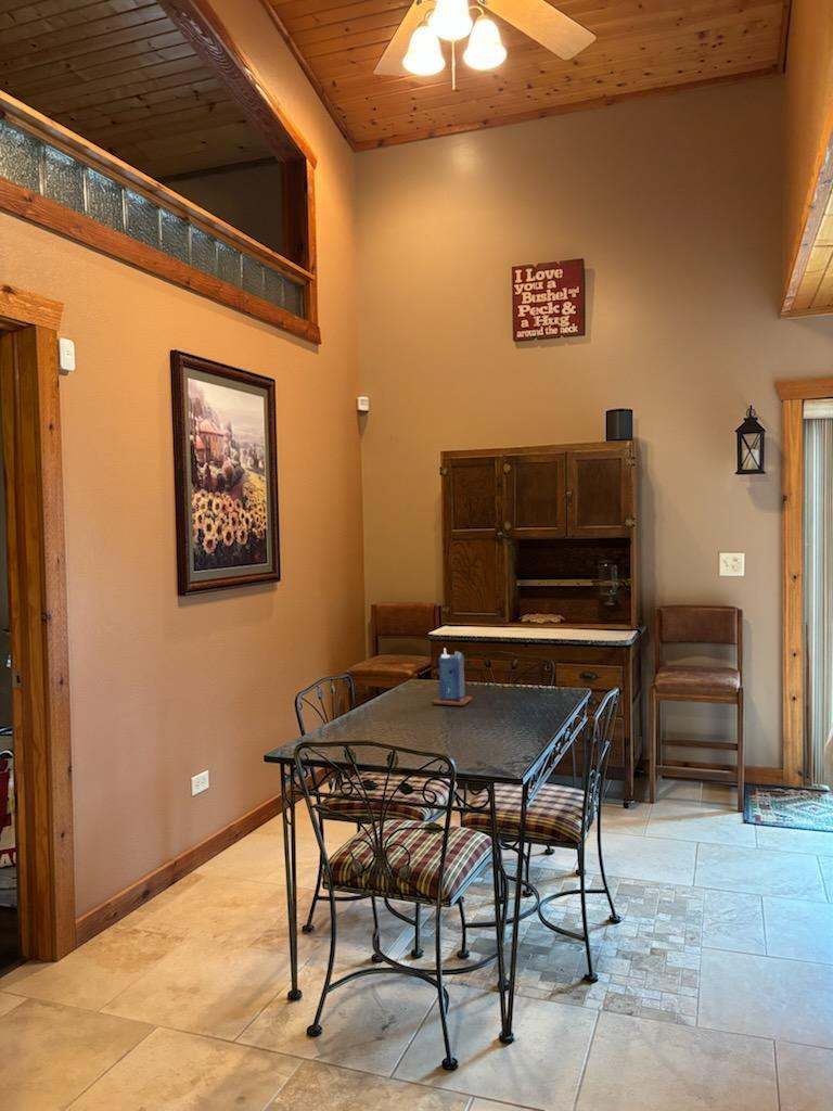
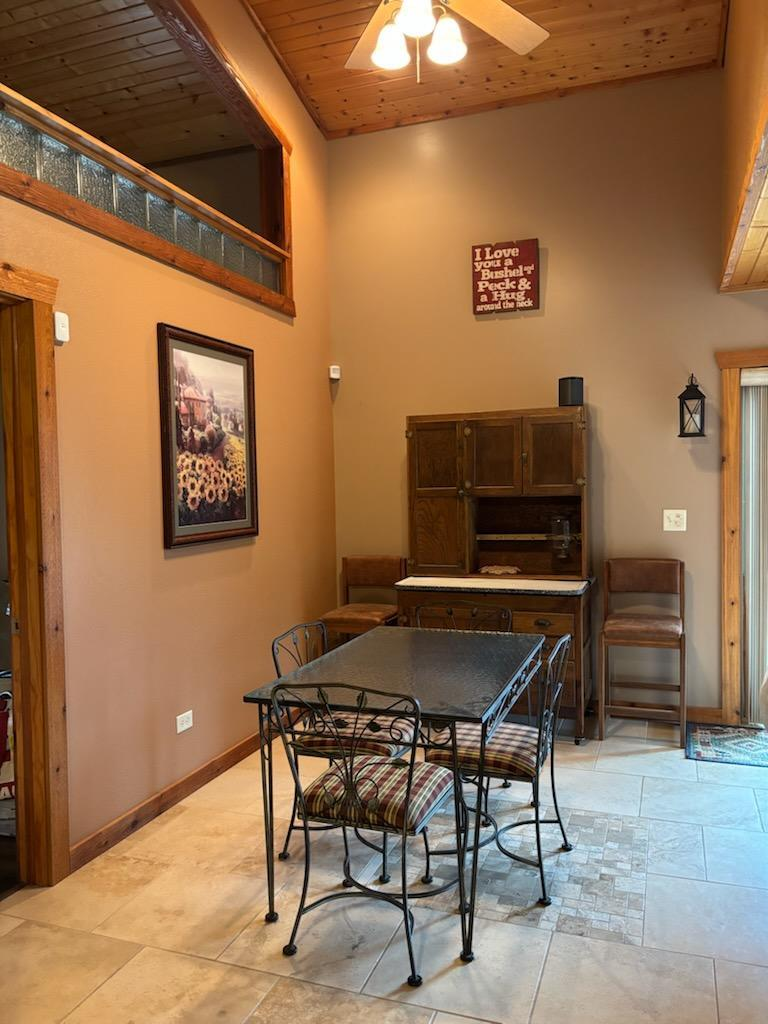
- candle (452, 675)
